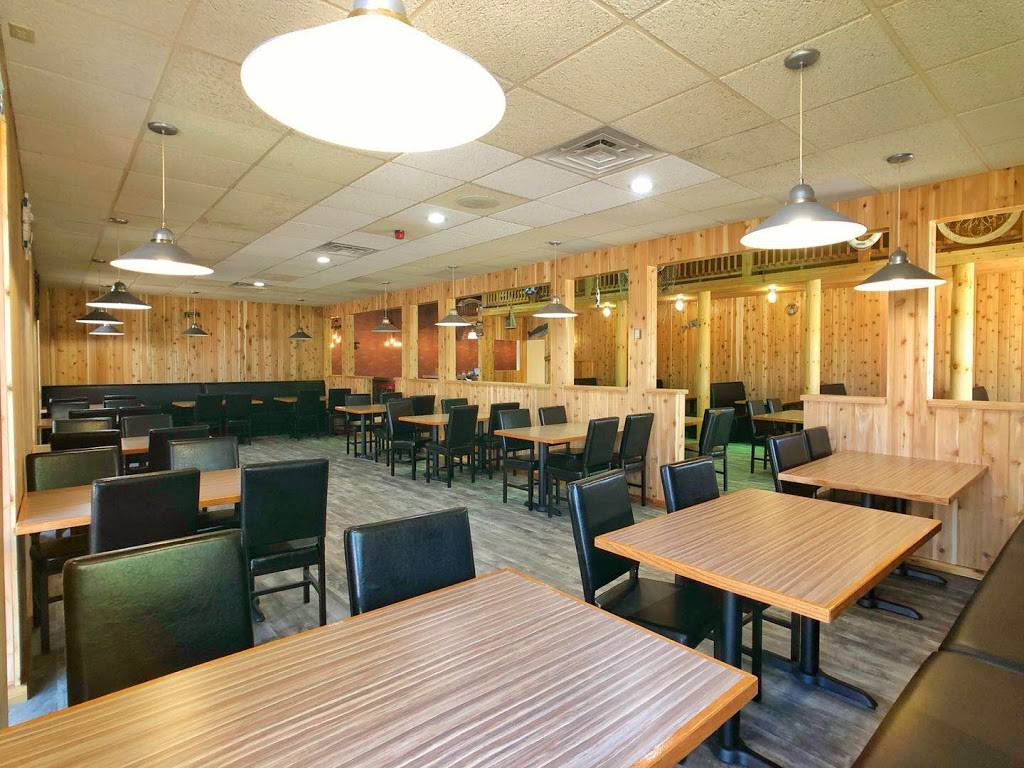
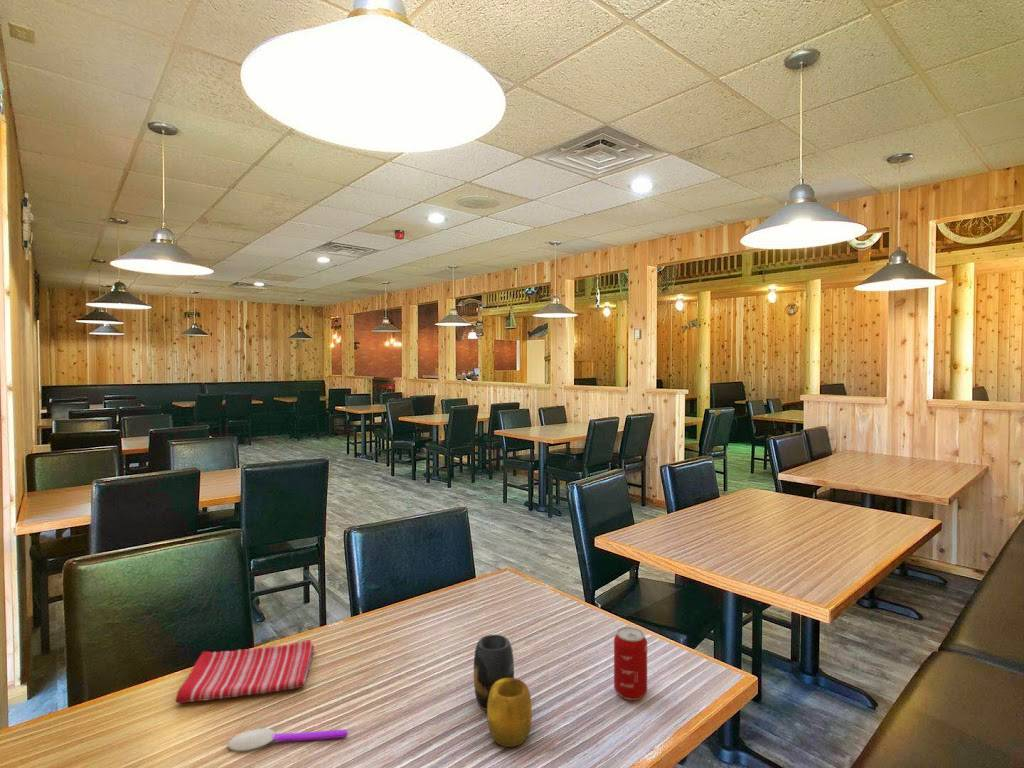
+ spoon (288, 736)
+ vase (501, 686)
+ dish towel (250, 669)
+ beverage can (630, 662)
